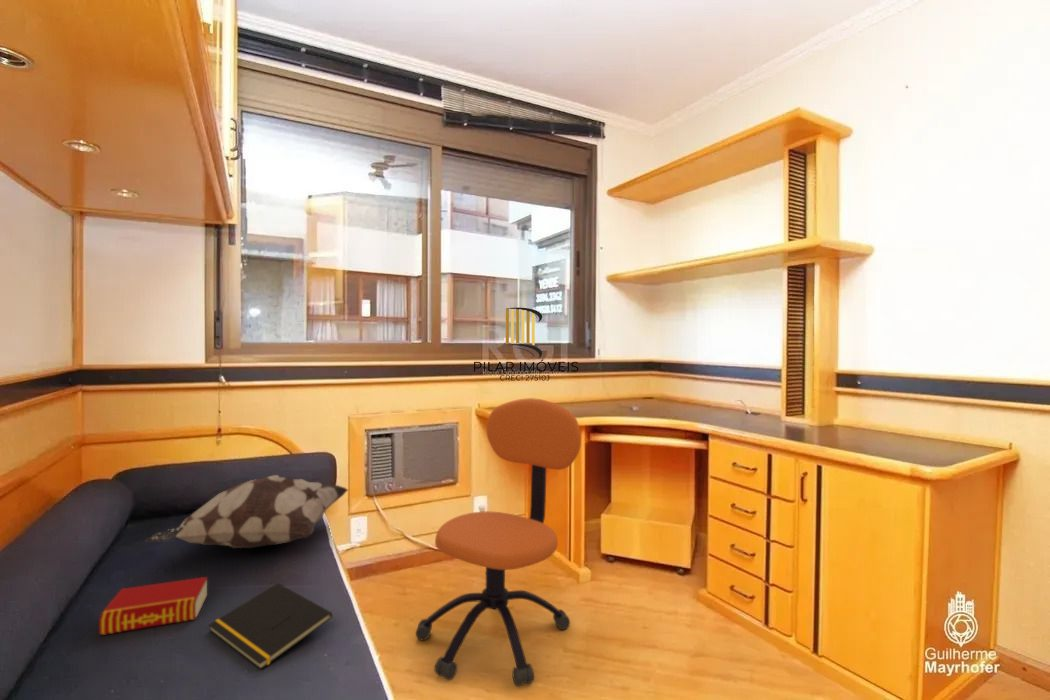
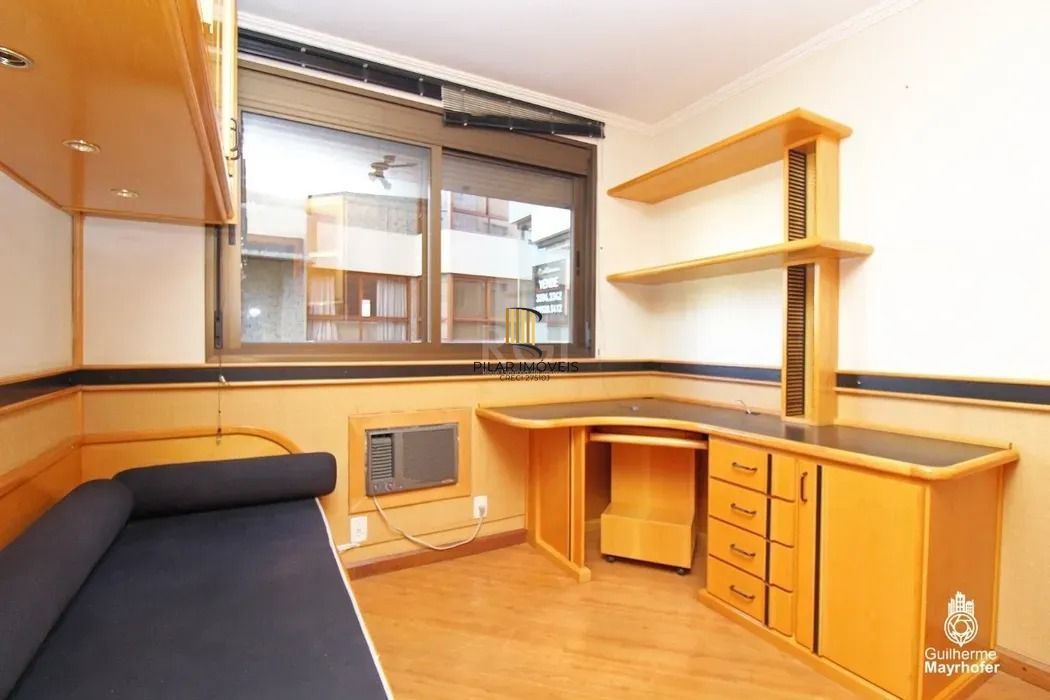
- office chair (498, 520)
- decorative pillow (261, 511)
- book (157, 604)
- notepad (270, 621)
